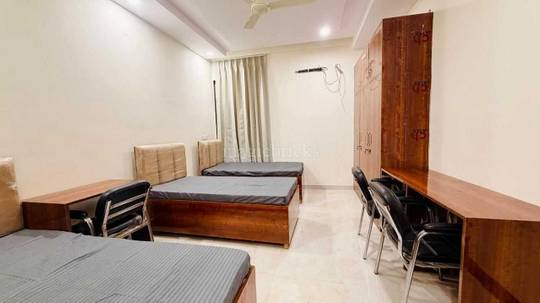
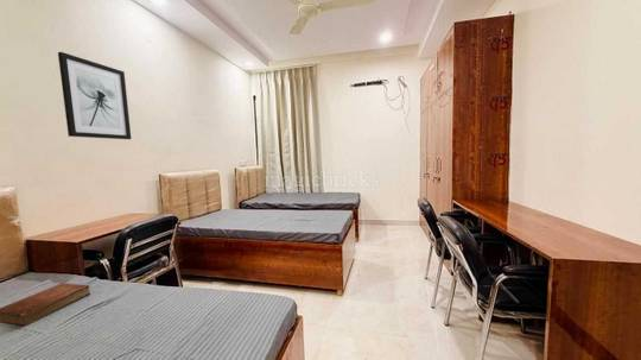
+ wall art (99, 101)
+ bible (44, 302)
